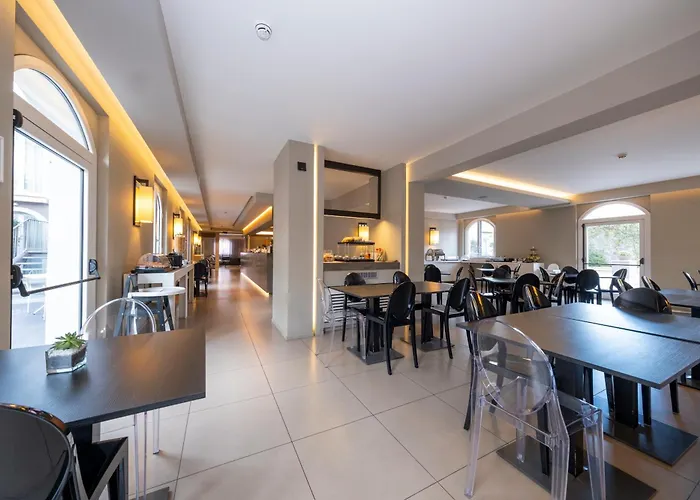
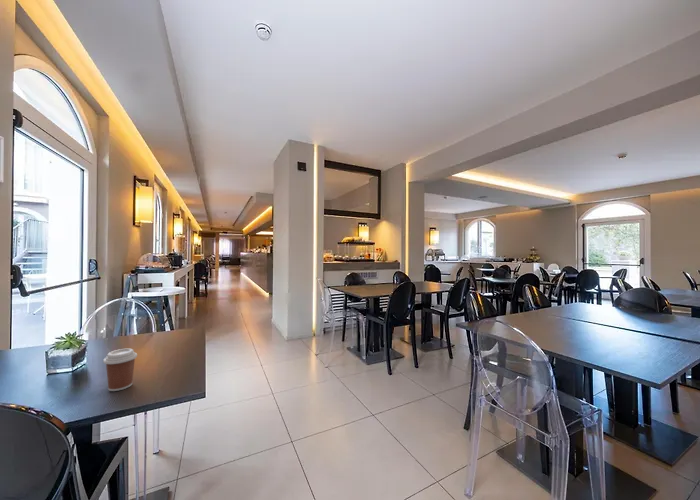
+ coffee cup (120, 369)
